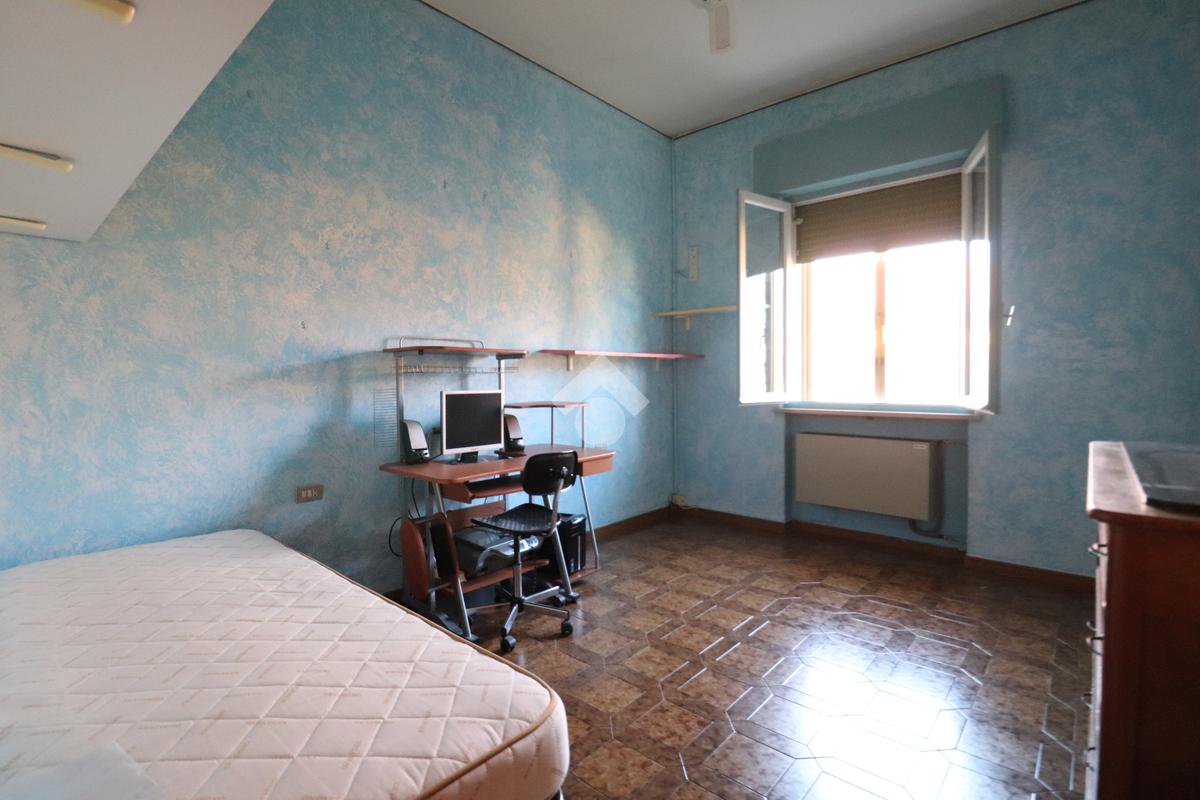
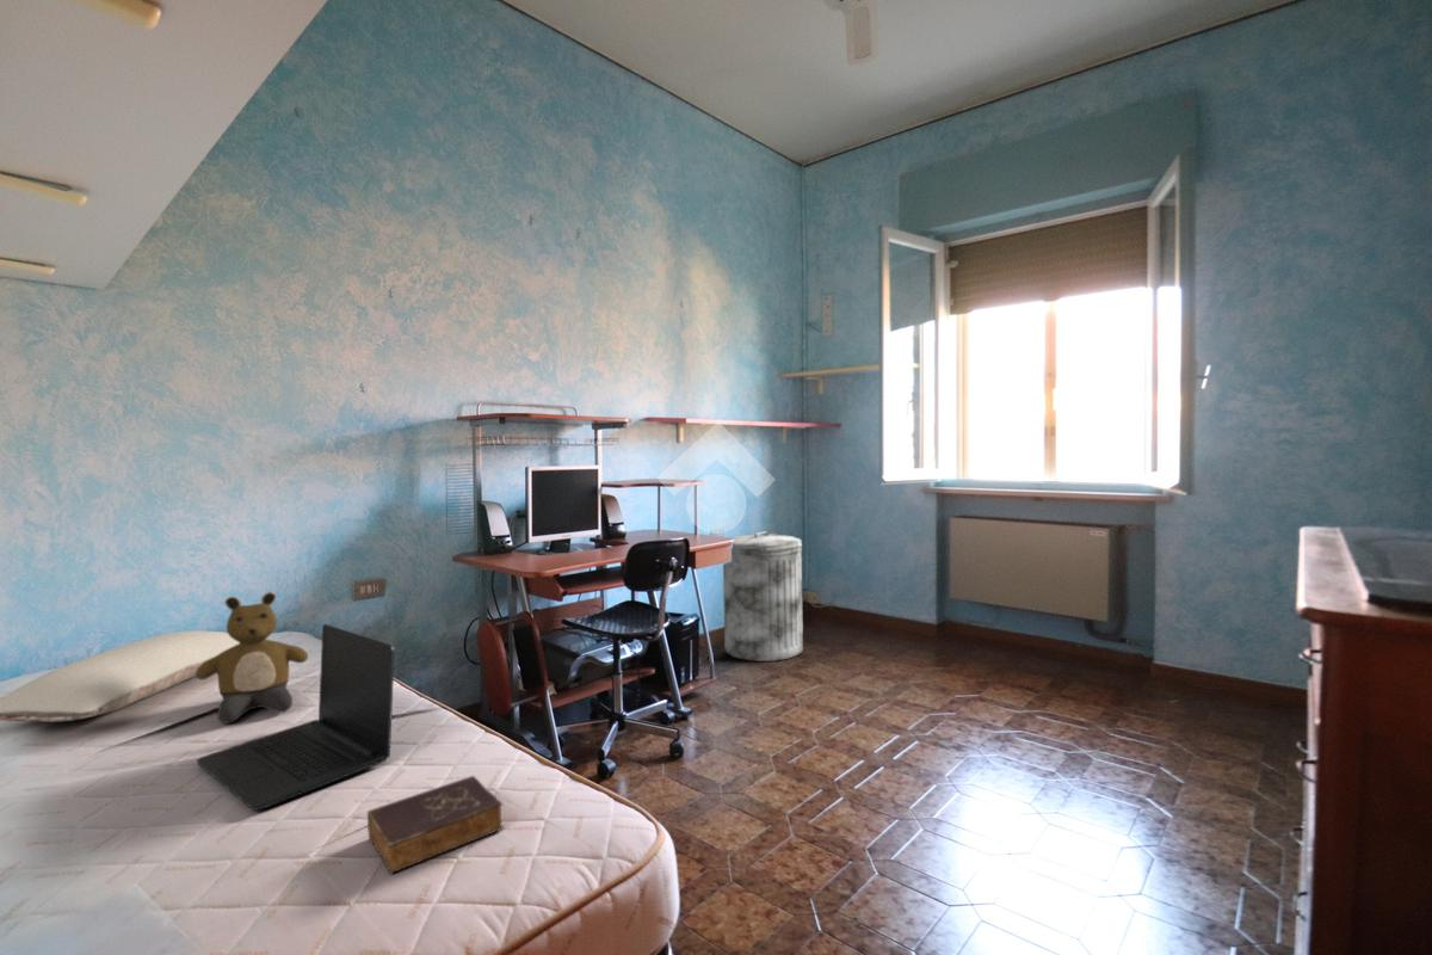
+ pillow (140, 670)
+ laptop (302, 723)
+ bear (253, 653)
+ trash can (763, 590)
+ book (436, 819)
